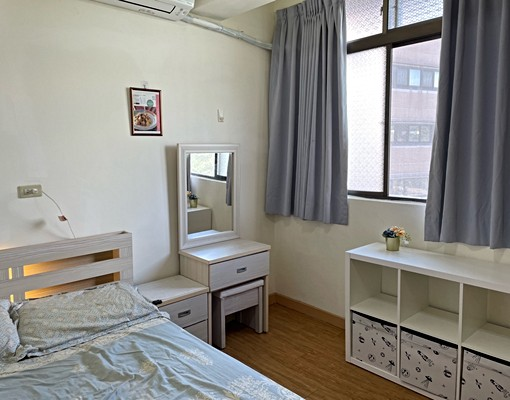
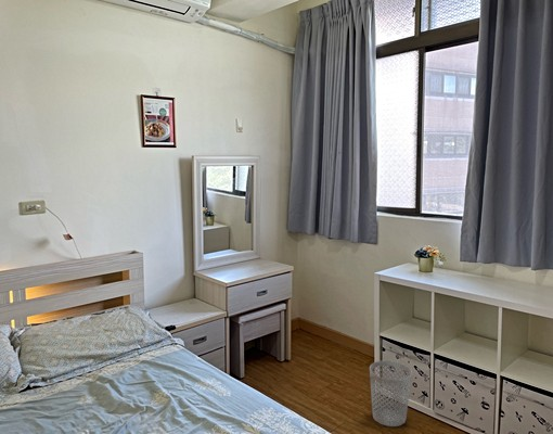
+ wastebasket (389, 393)
